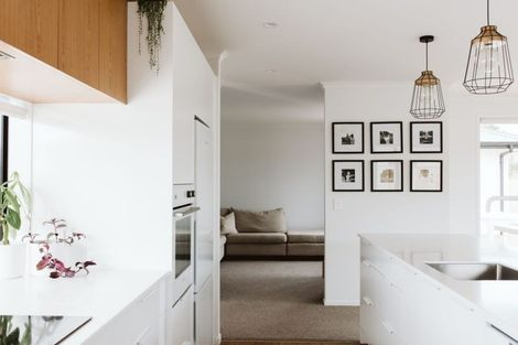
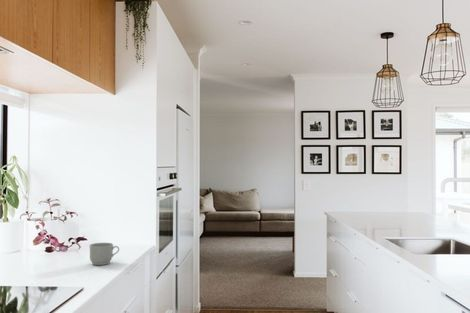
+ mug (104, 253)
